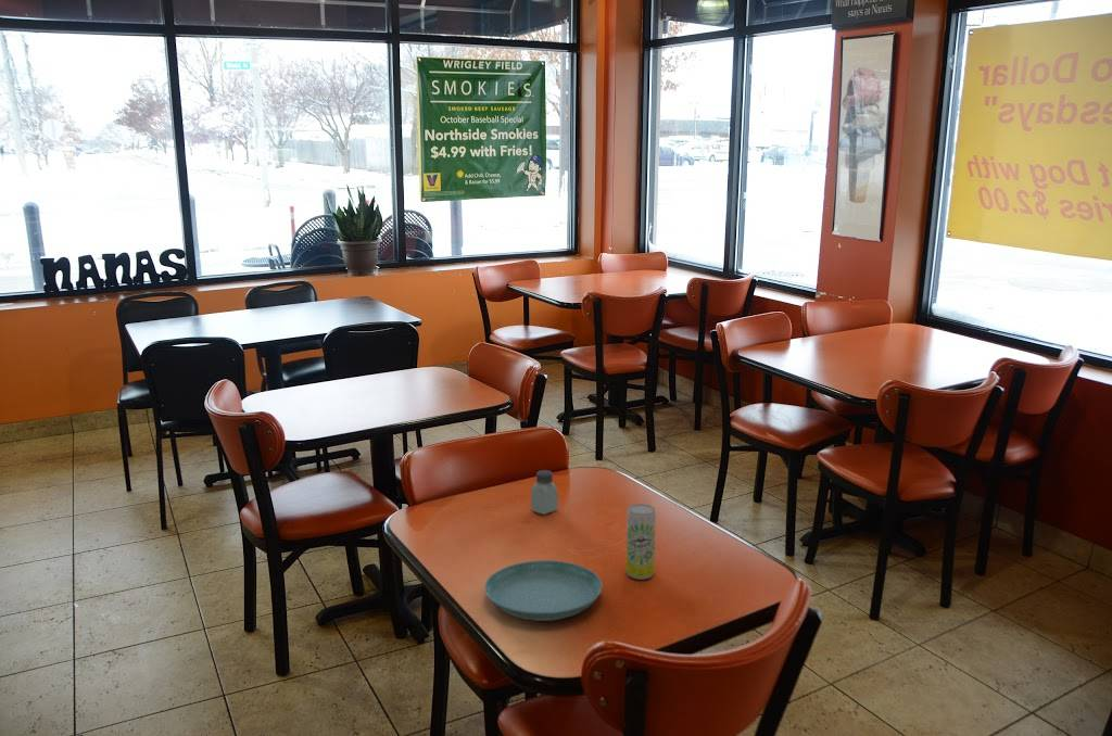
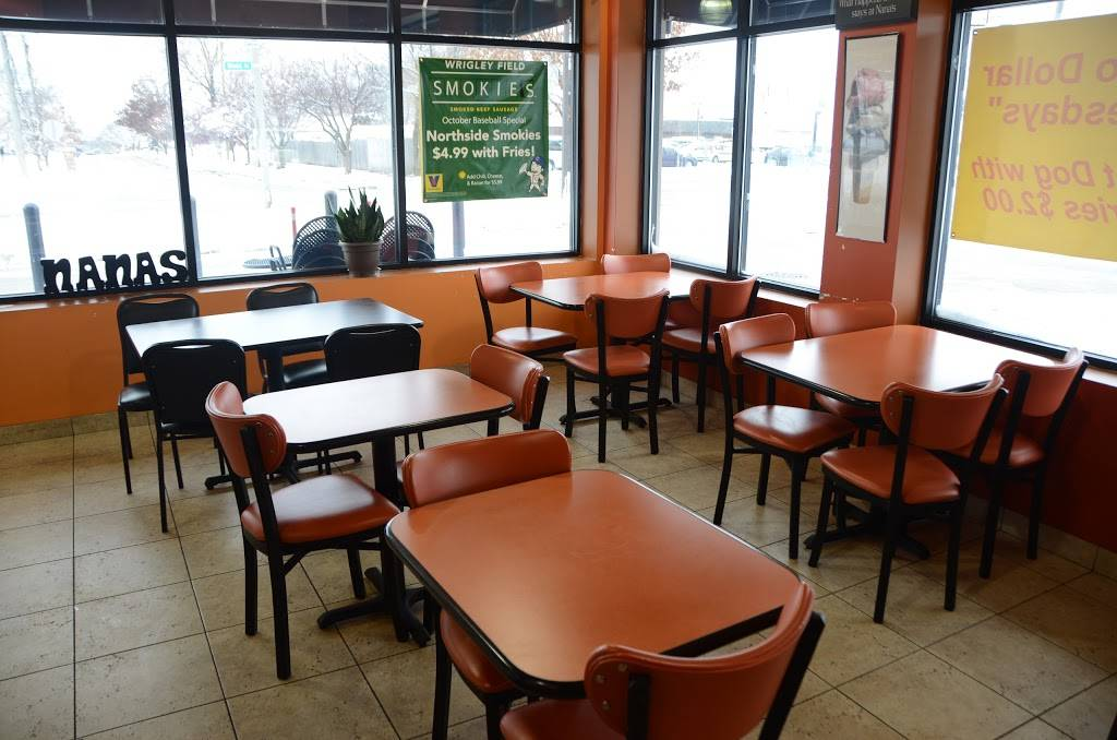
- saucer (543, 591)
- saltshaker (544, 491)
- beverage can (641, 541)
